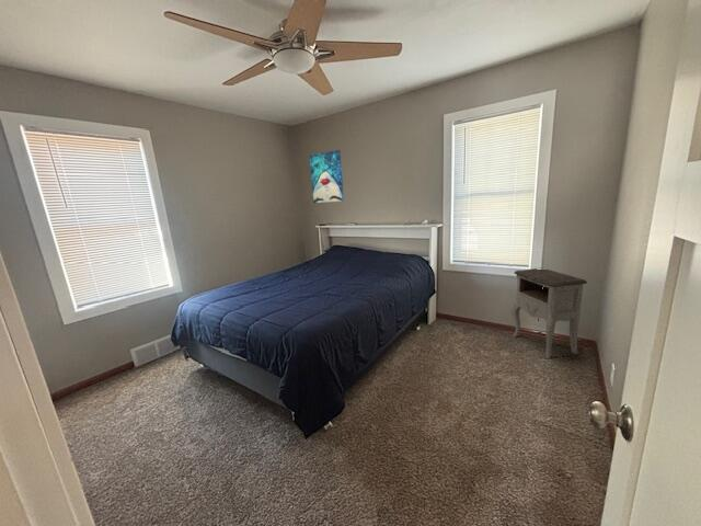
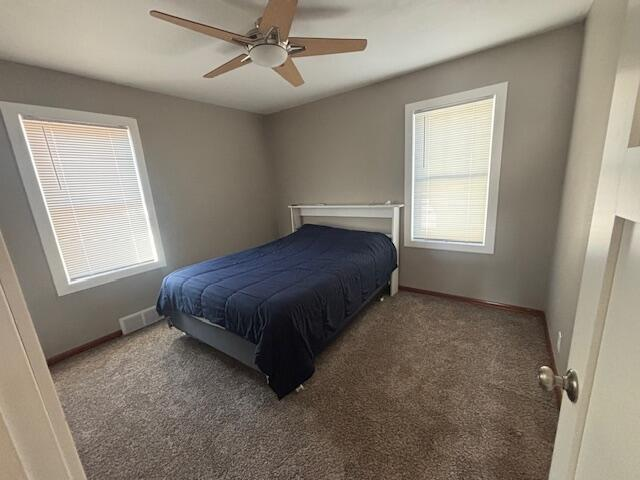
- wall art (325, 178)
- nightstand (543, 310)
